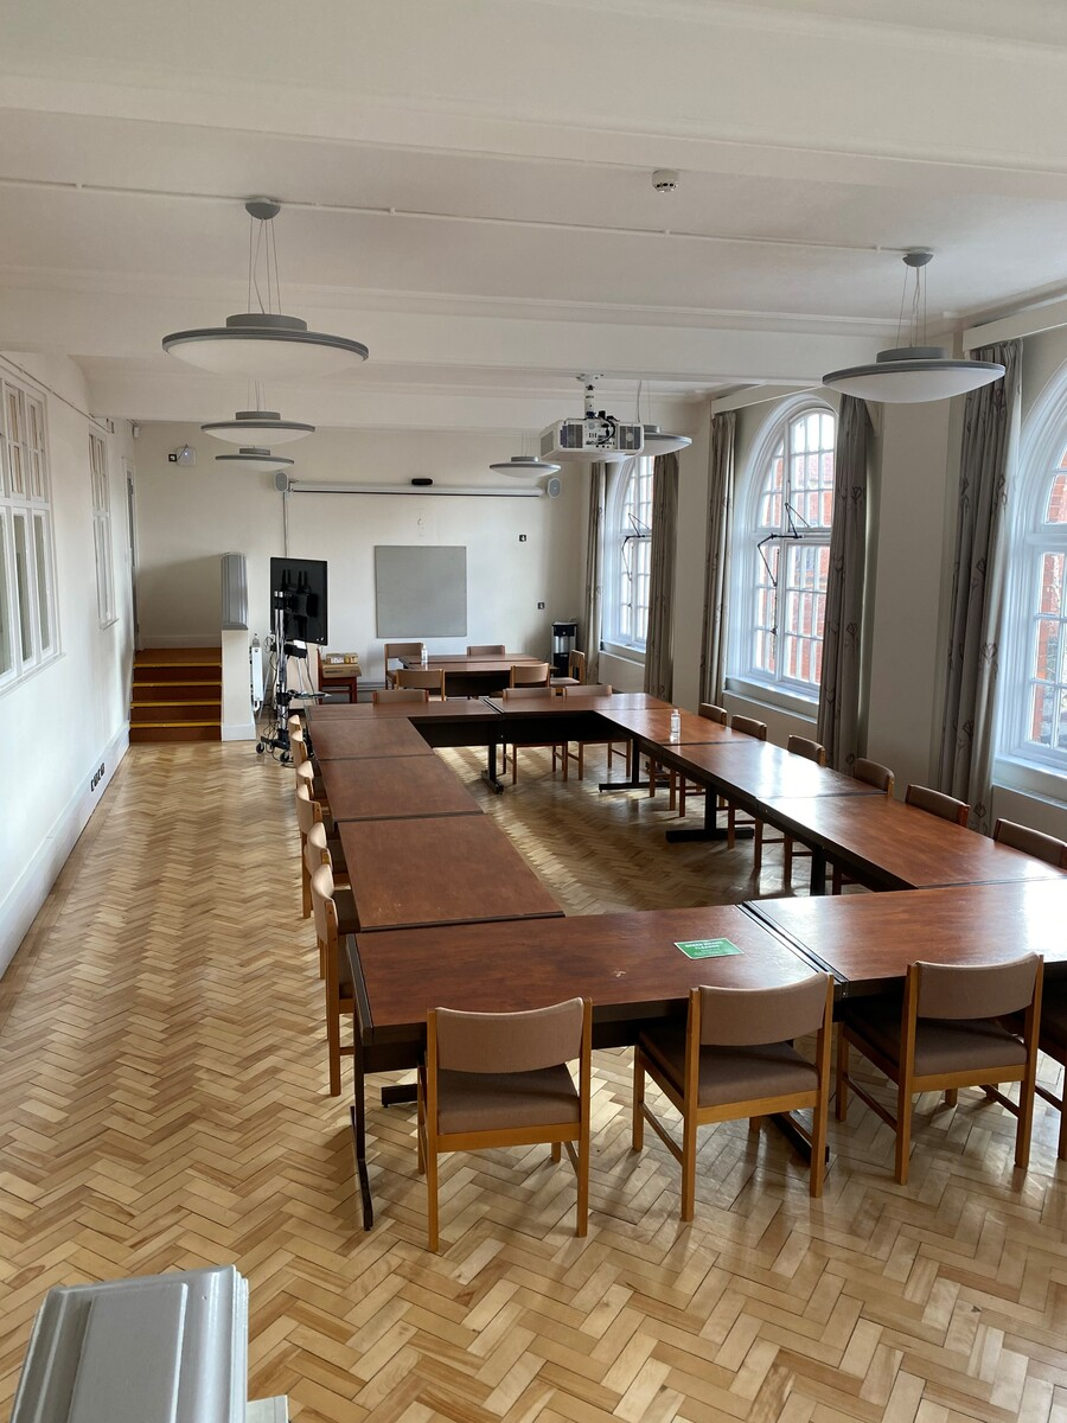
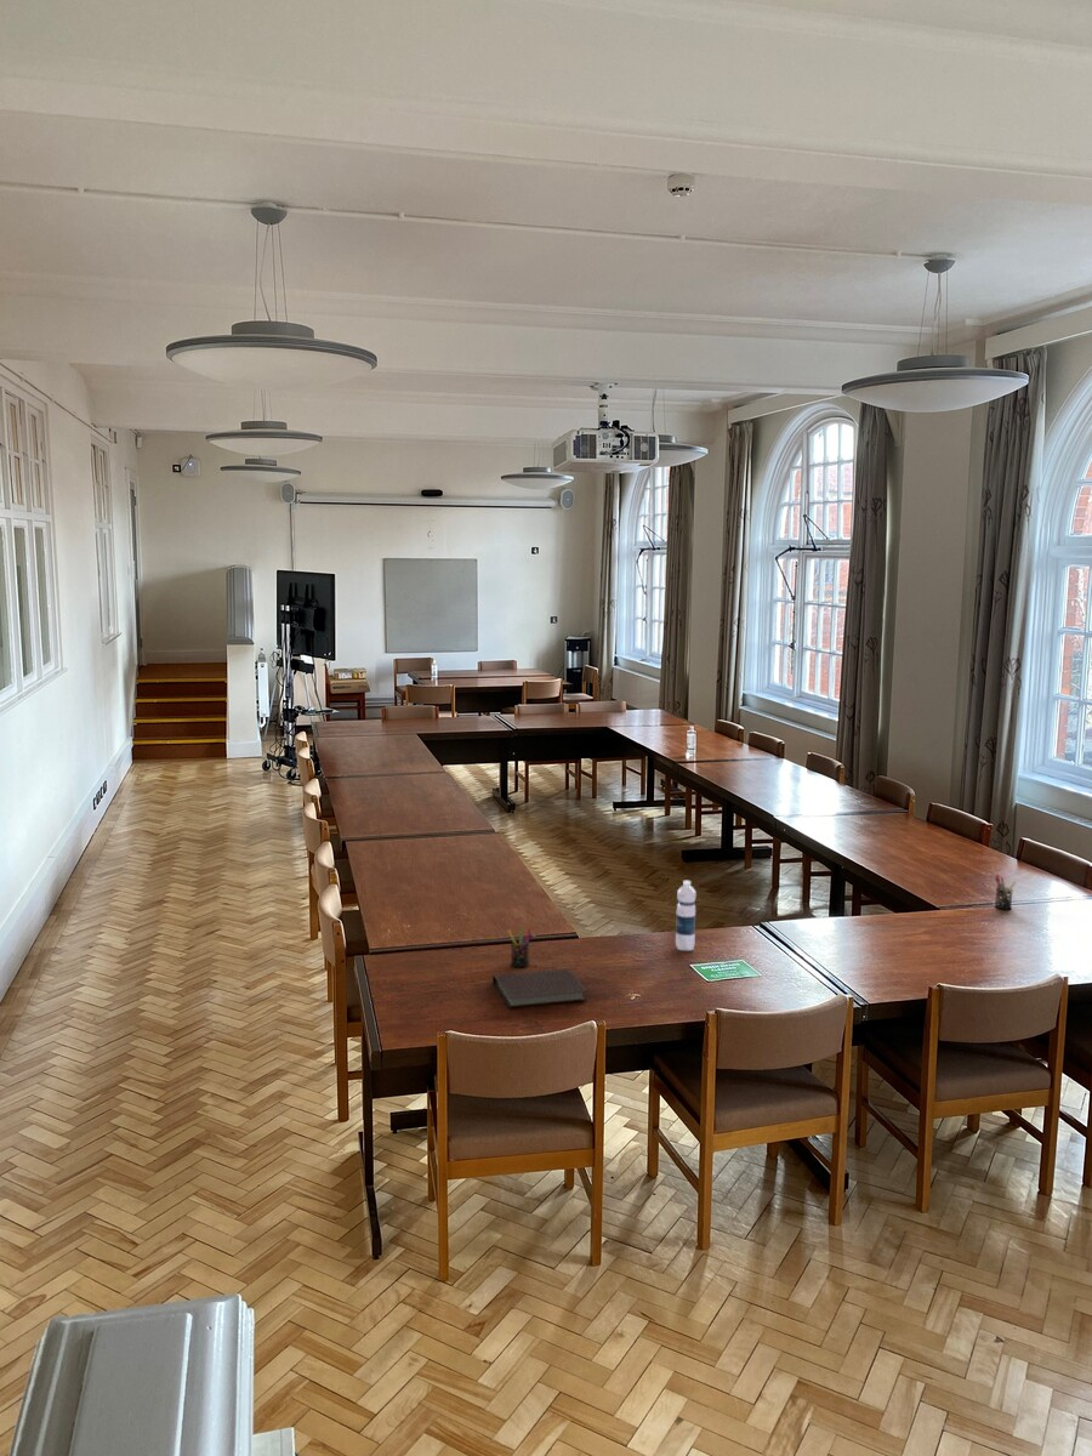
+ notebook (539, 986)
+ water bottle (686, 915)
+ pen holder (1002, 892)
+ pen holder (521, 944)
